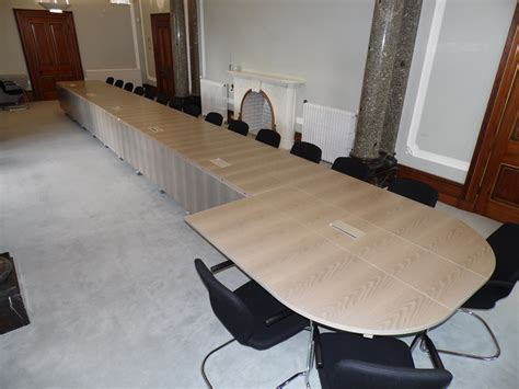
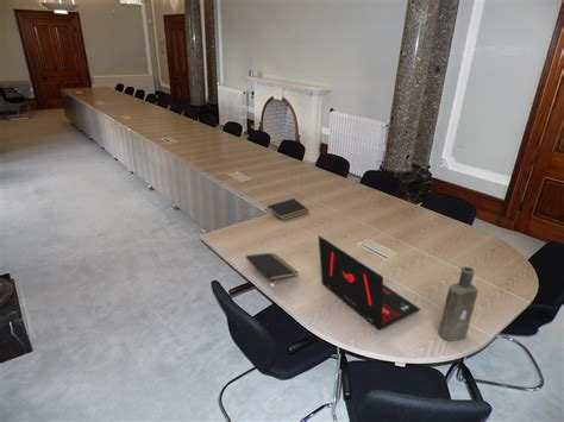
+ notepad (271, 265)
+ bottle (462, 303)
+ laptop (368, 272)
+ notepad (288, 208)
